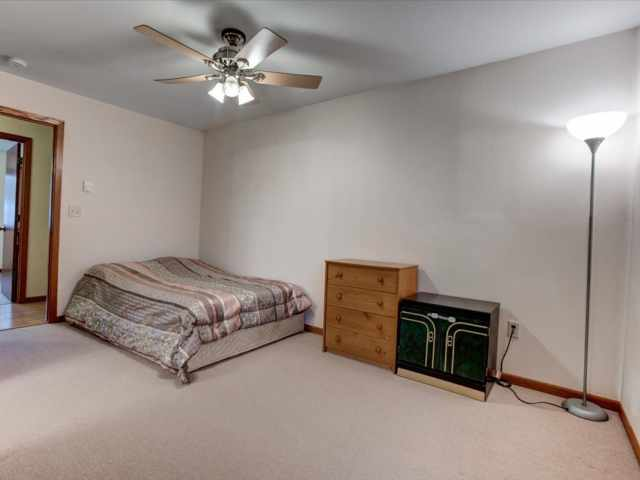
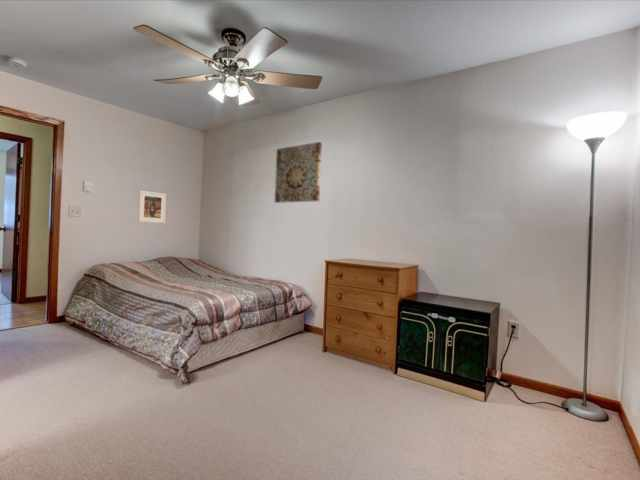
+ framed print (152, 207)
+ wall art (297, 173)
